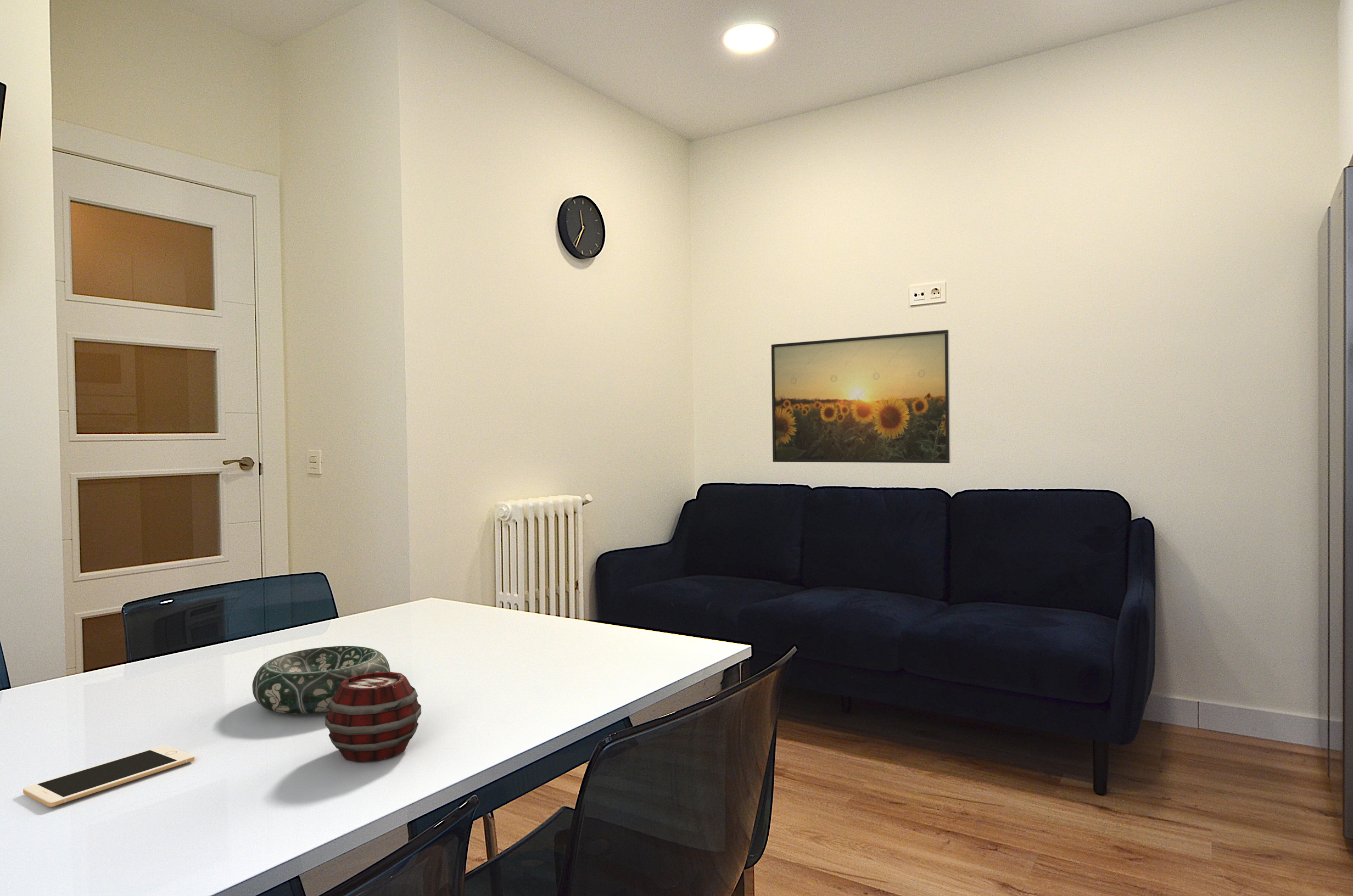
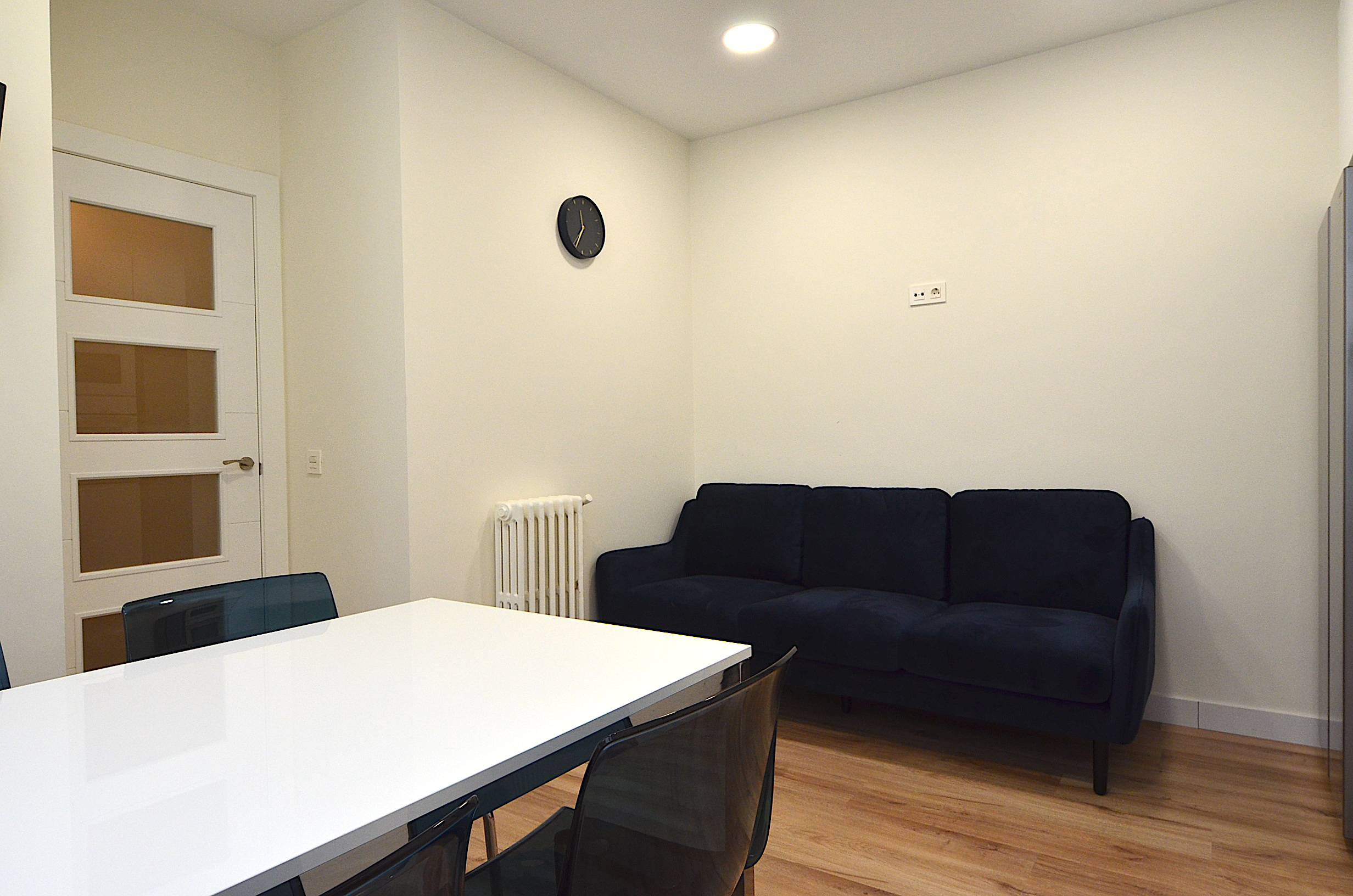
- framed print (855, 400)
- decorative ball (374, 715)
- decorative bowl (323, 679)
- cell phone (113, 774)
